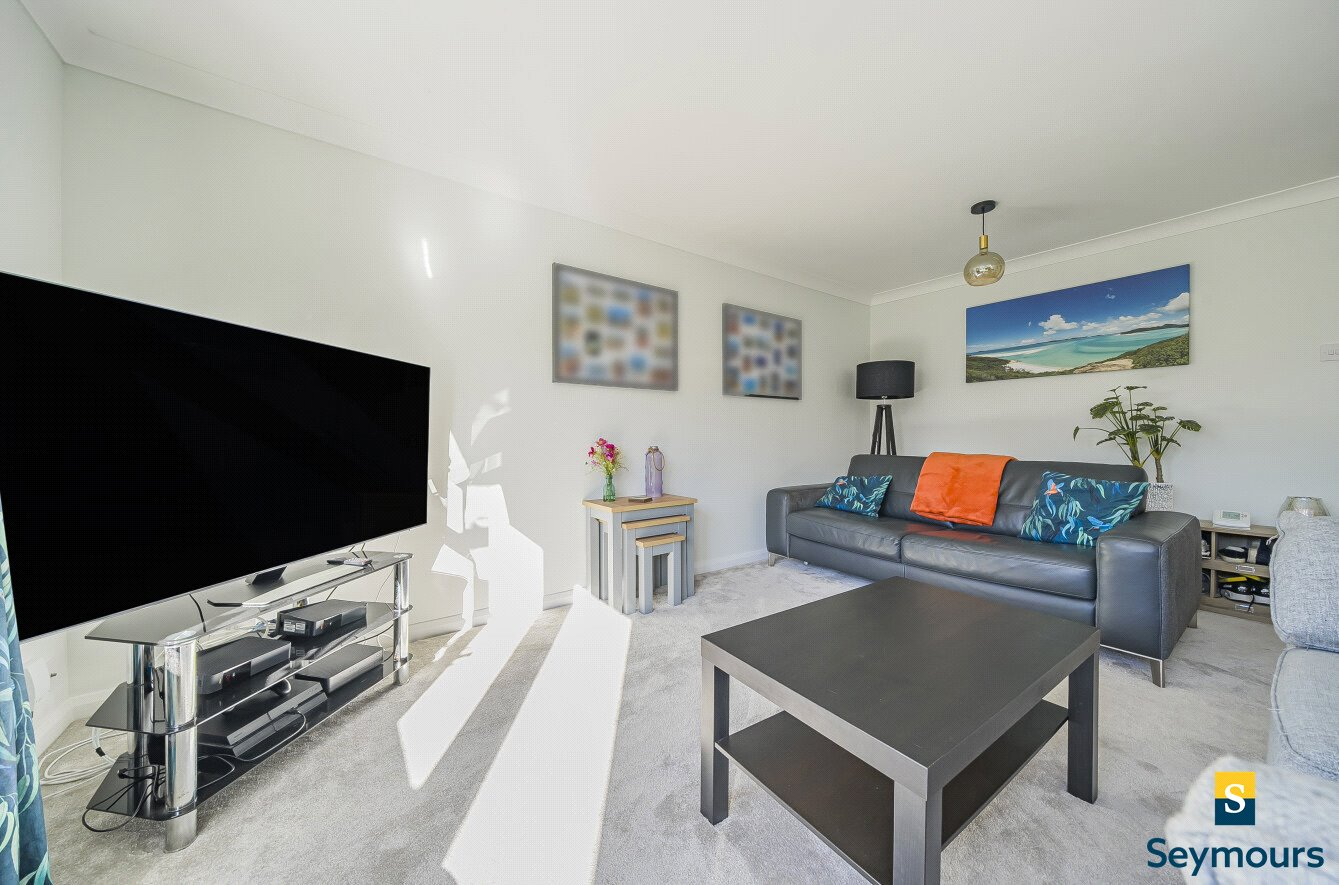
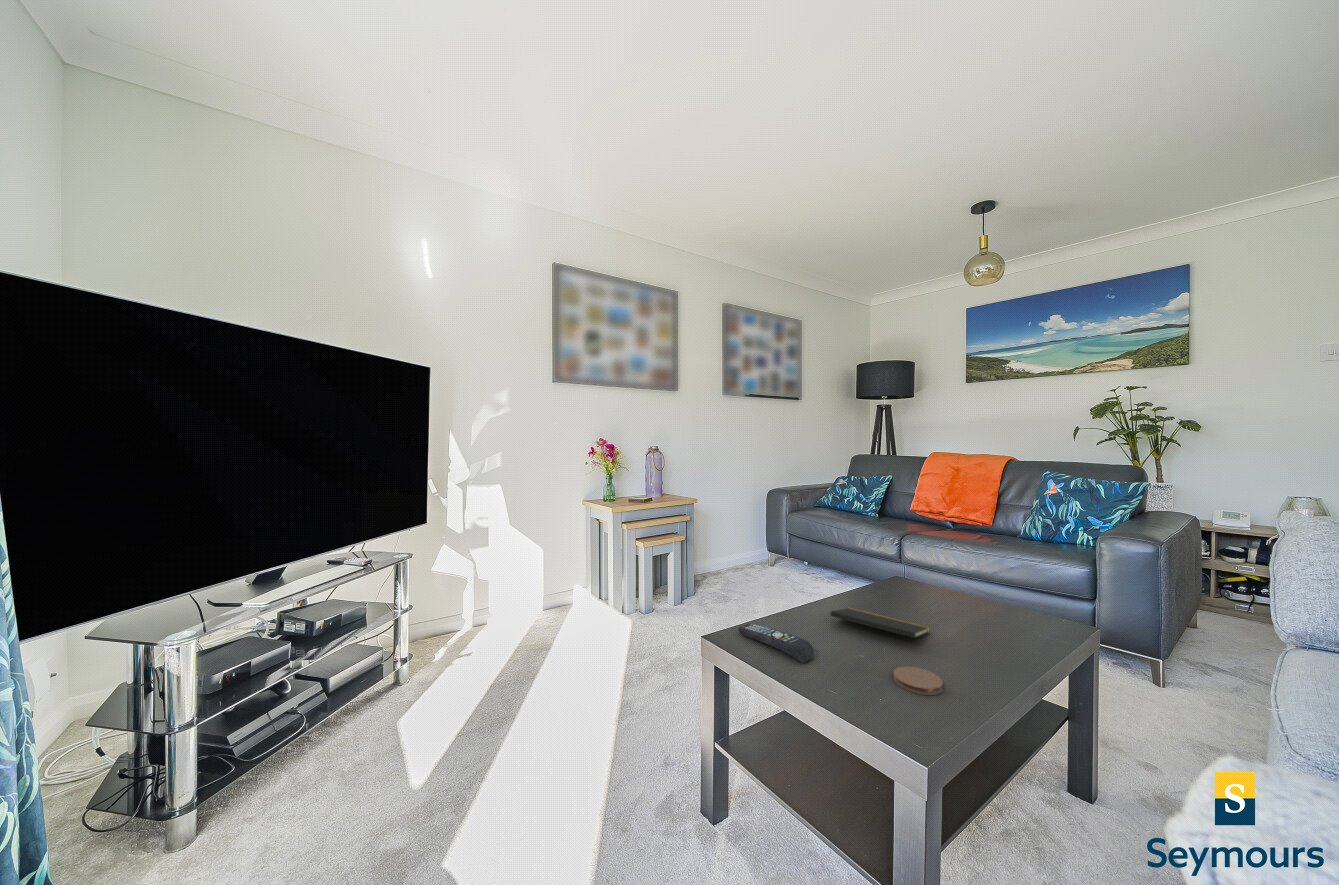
+ coaster (917, 680)
+ remote control (774, 638)
+ notepad (879, 621)
